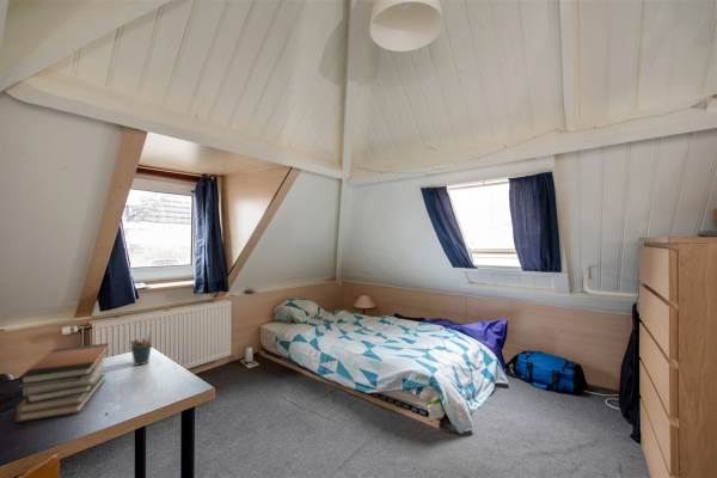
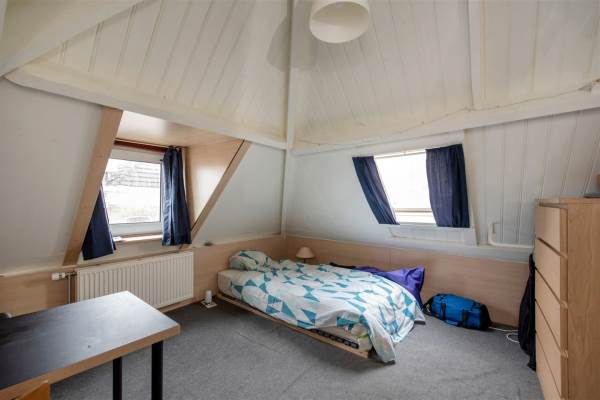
- book stack (68, 376)
- pen holder (141, 348)
